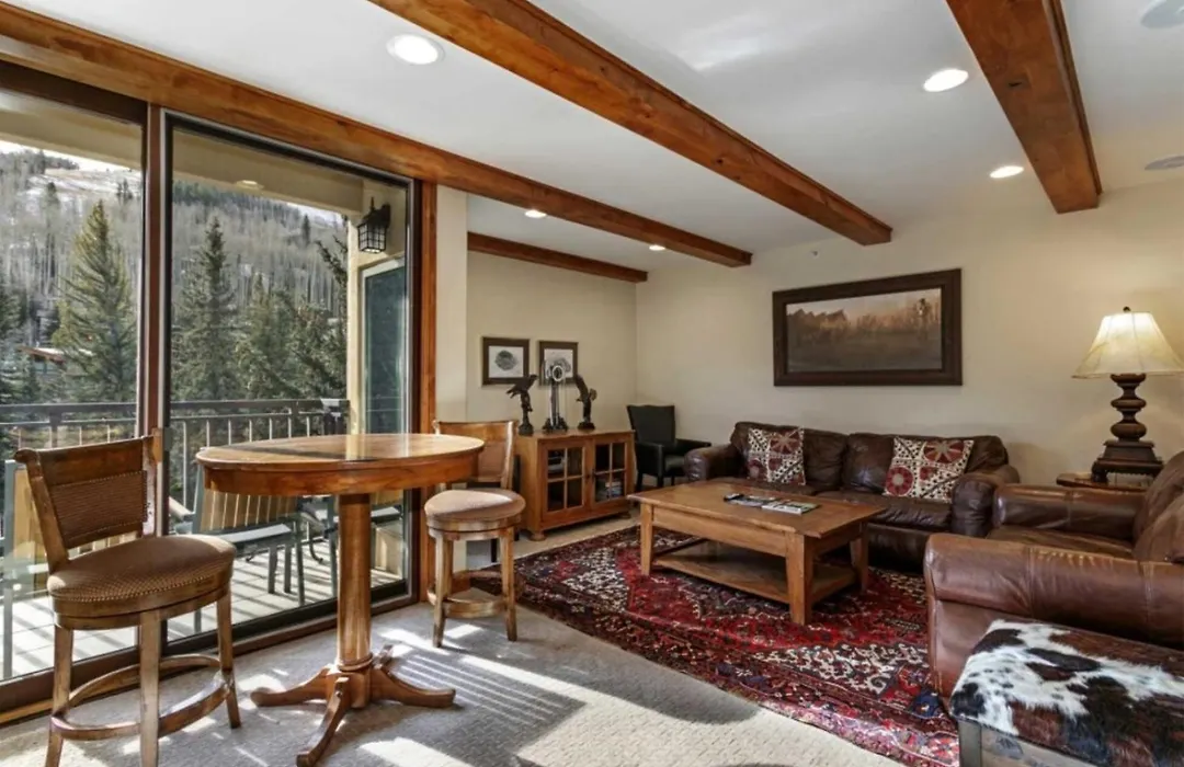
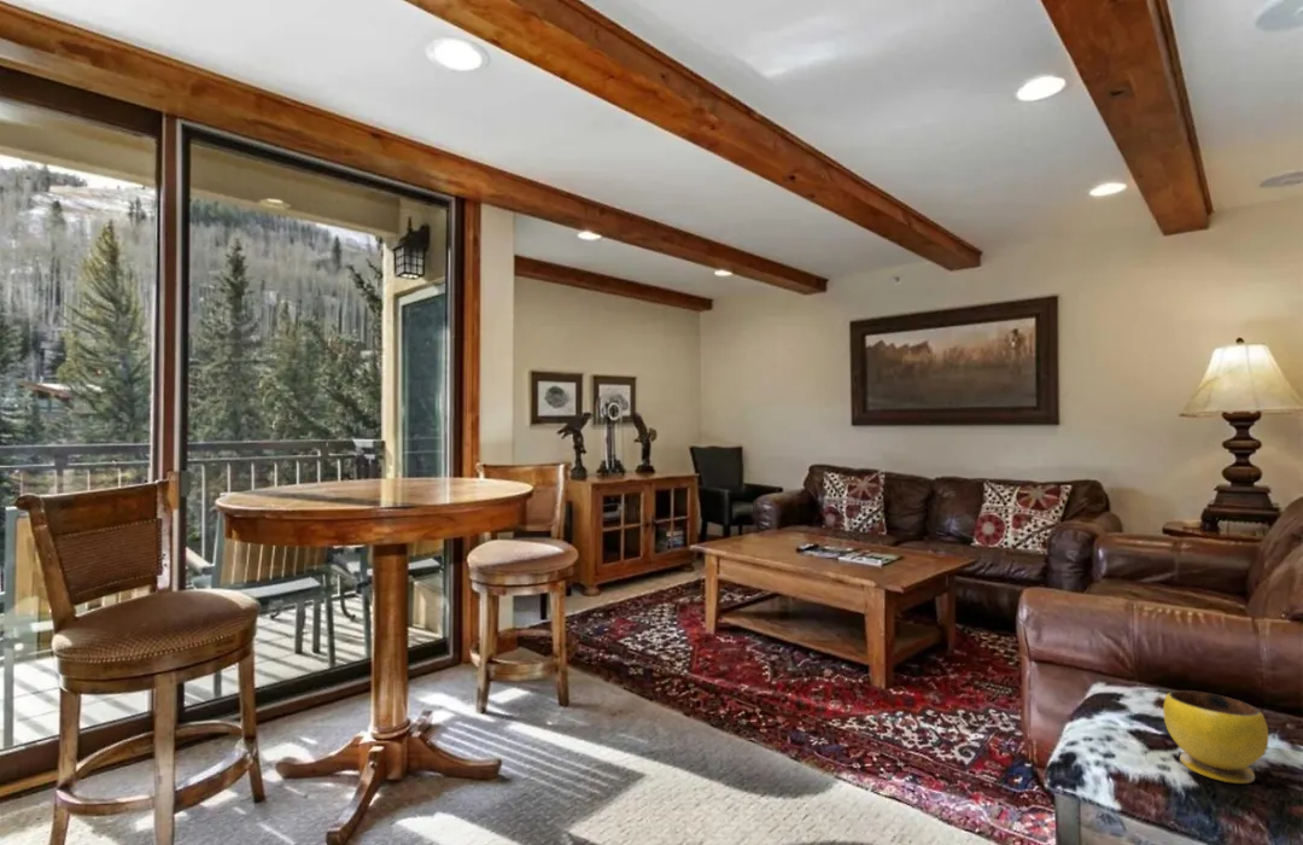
+ bowl (1214, 733)
